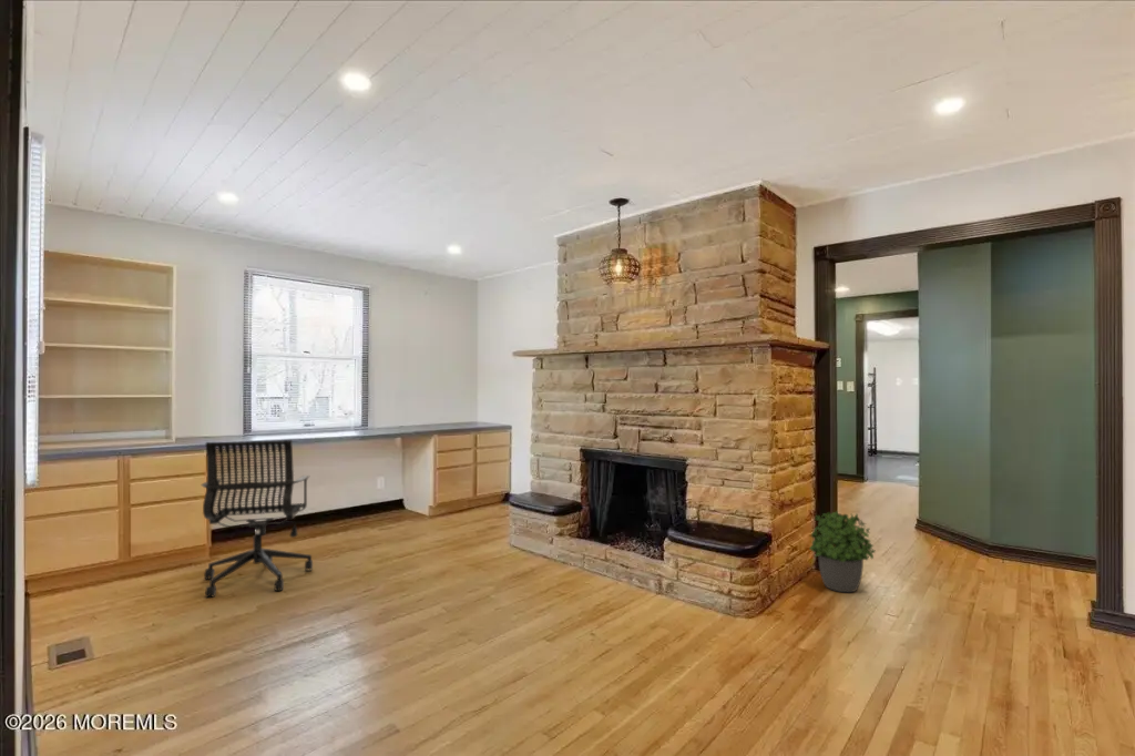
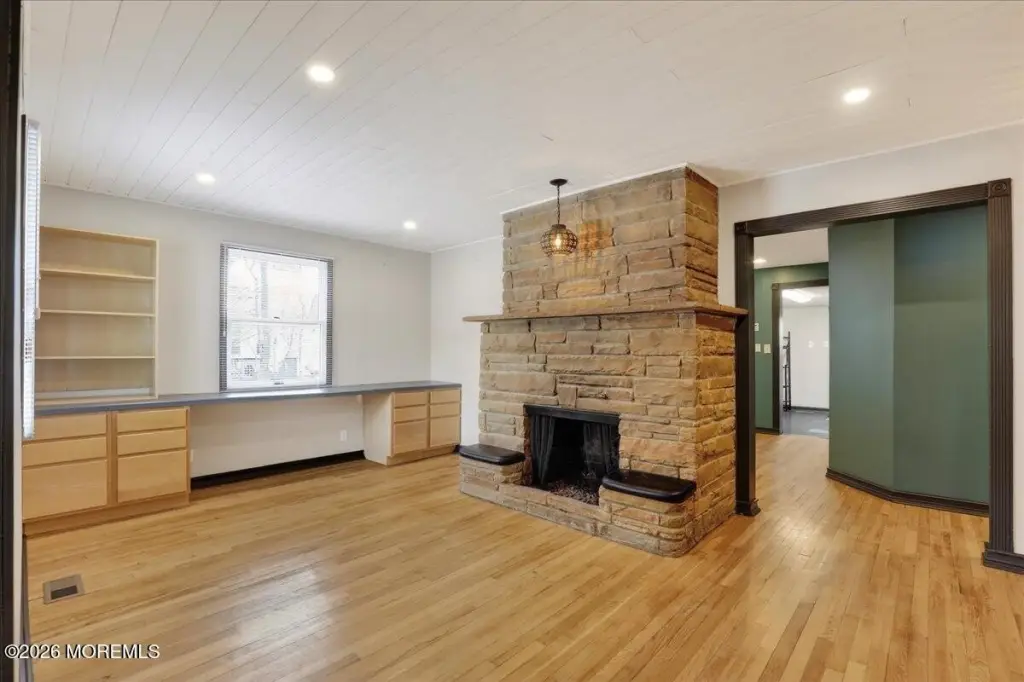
- office chair (257, 508)
- potted plant (840, 549)
